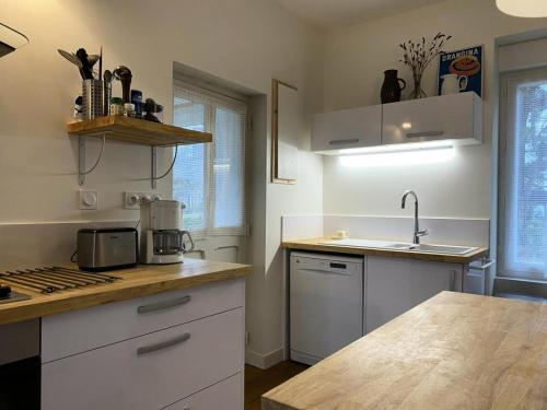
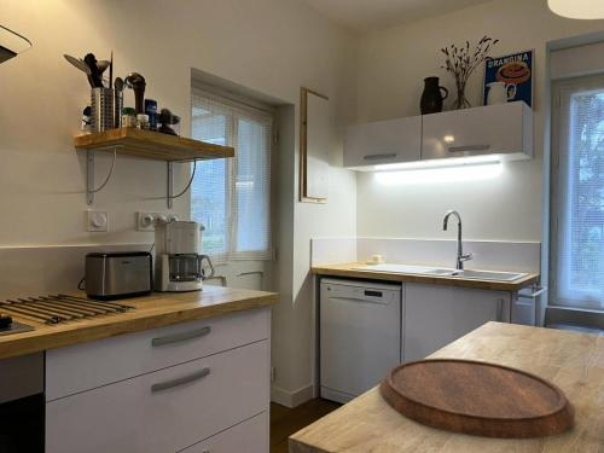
+ cutting board (470, 389)
